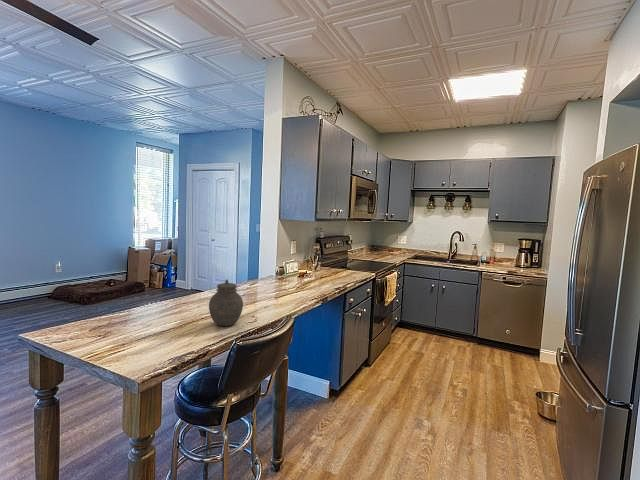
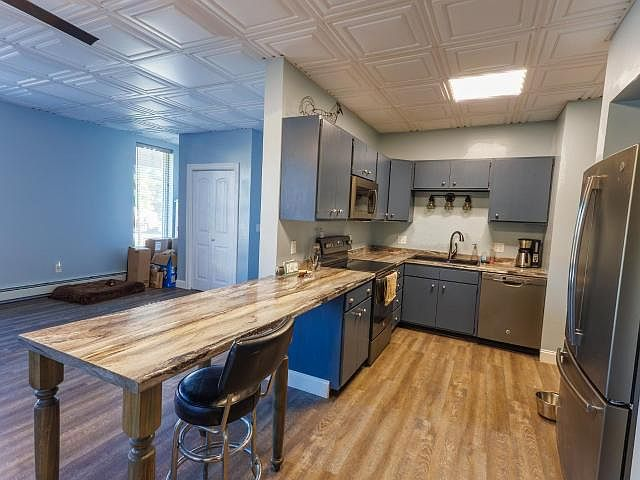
- jar (226, 301)
